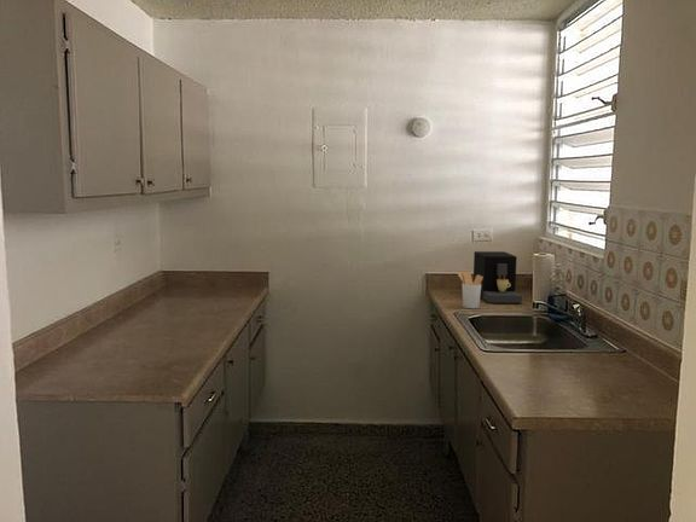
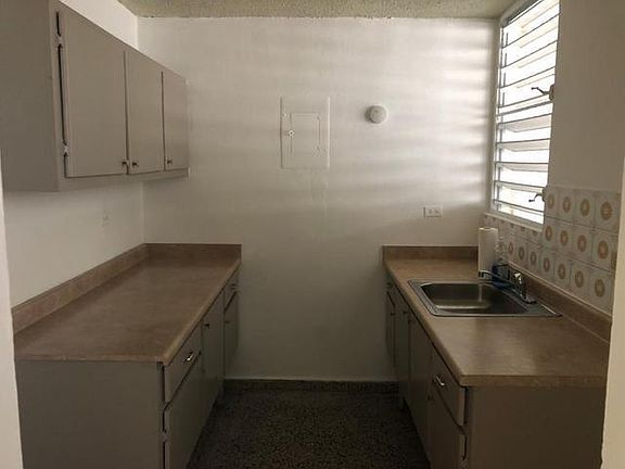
- coffee maker (497, 276)
- utensil holder (469, 289)
